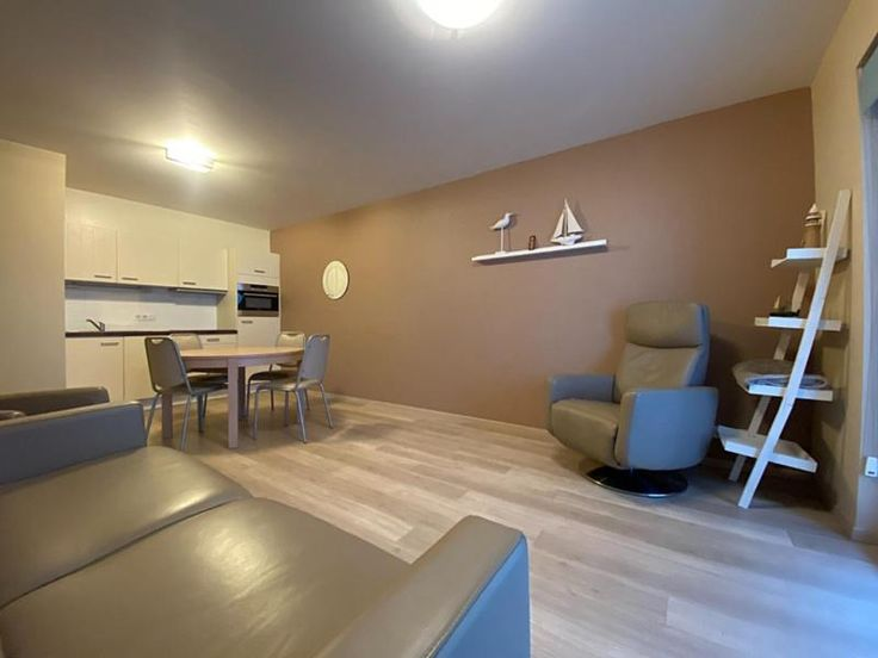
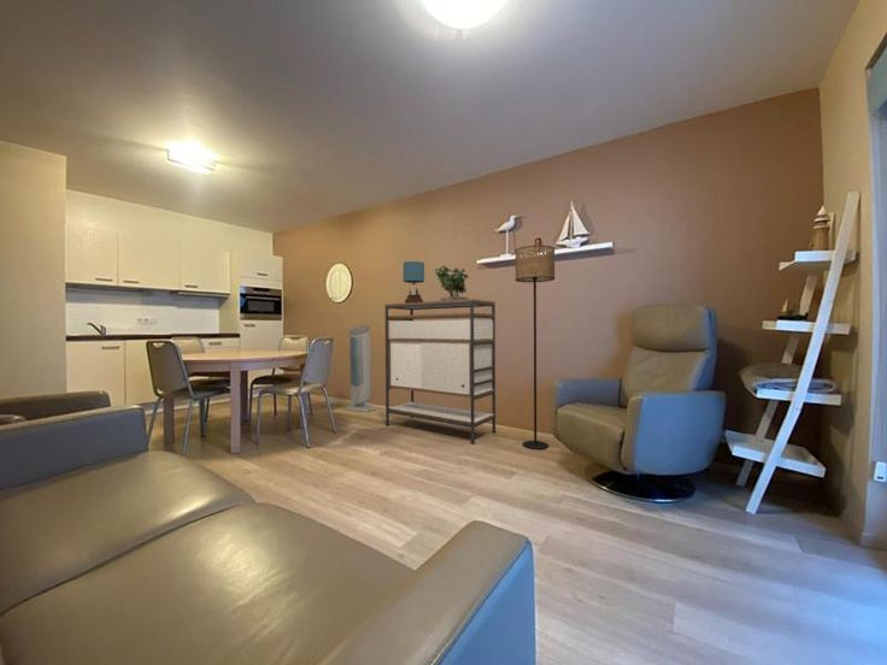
+ air purifier (359, 366)
+ table lamp (413, 283)
+ shelving unit (437, 365)
+ floor lamp (535, 347)
+ potted plant (451, 282)
